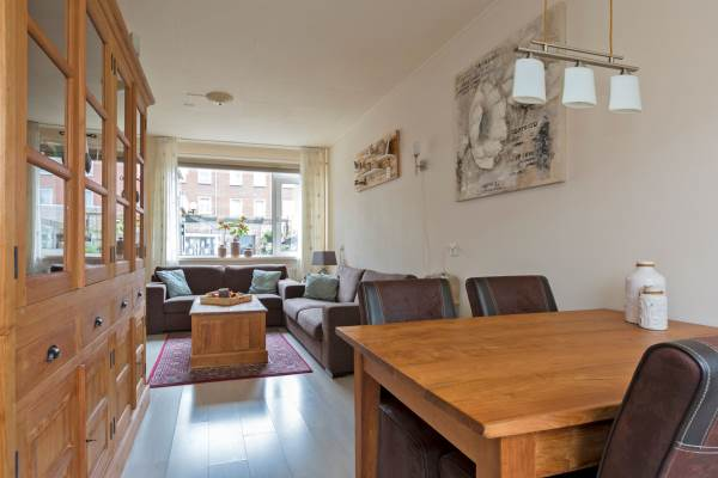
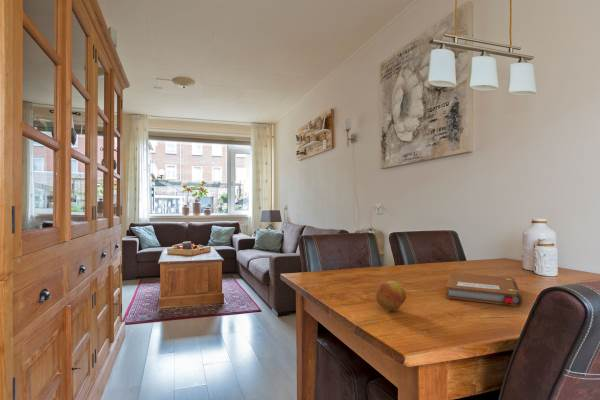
+ fruit (390, 295)
+ notebook (482, 287)
